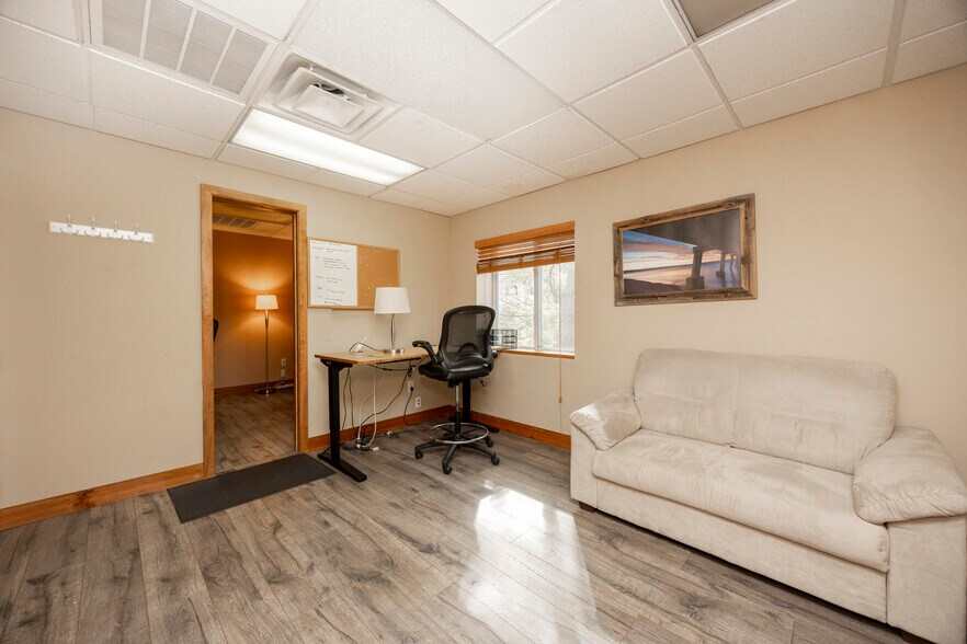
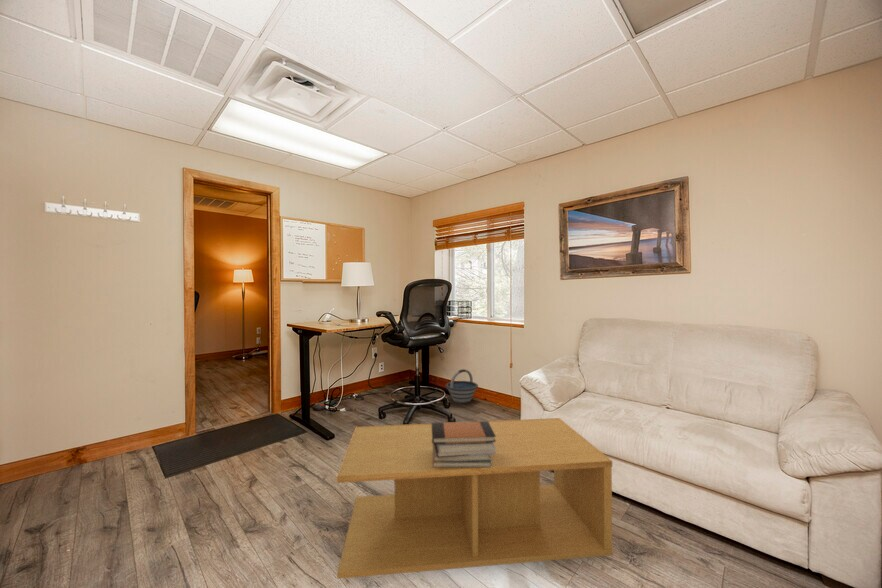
+ book stack (462, 443)
+ bucket (461, 385)
+ coffee table (469, 488)
